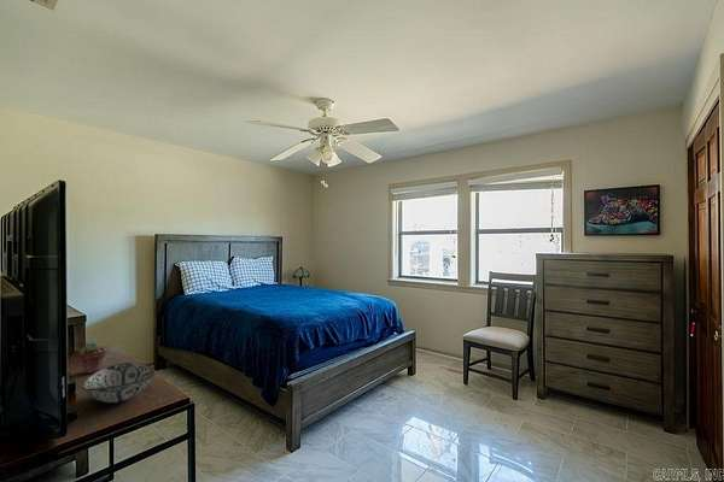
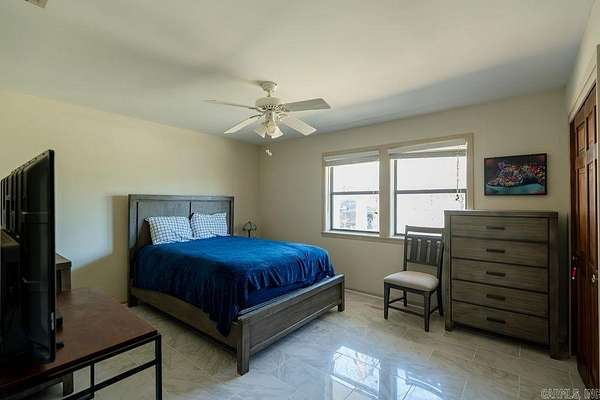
- decorative bowl (119, 384)
- potted succulent (92, 357)
